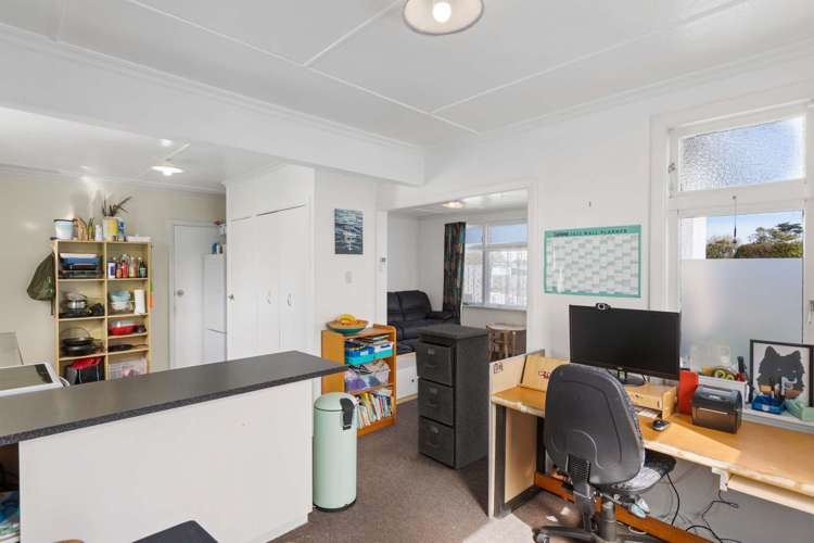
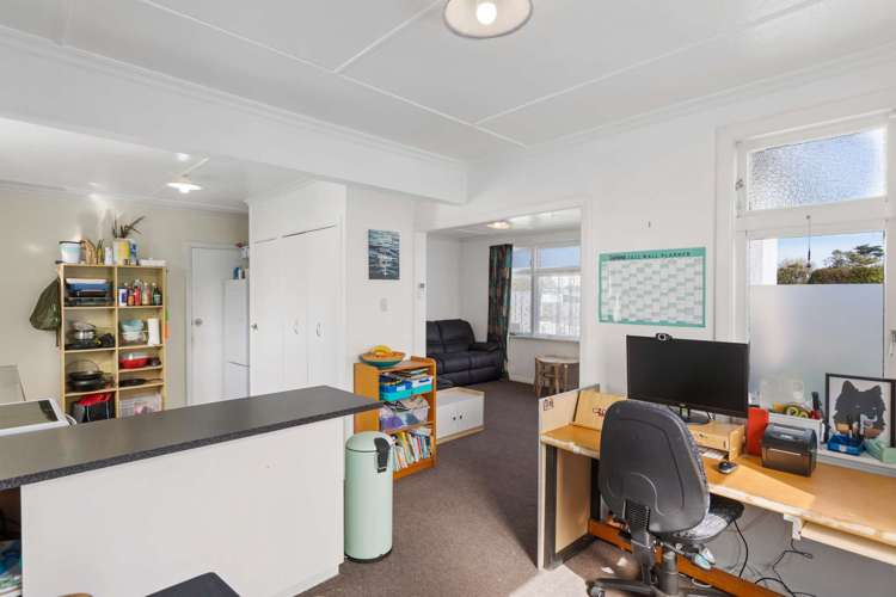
- filing cabinet (449, 392)
